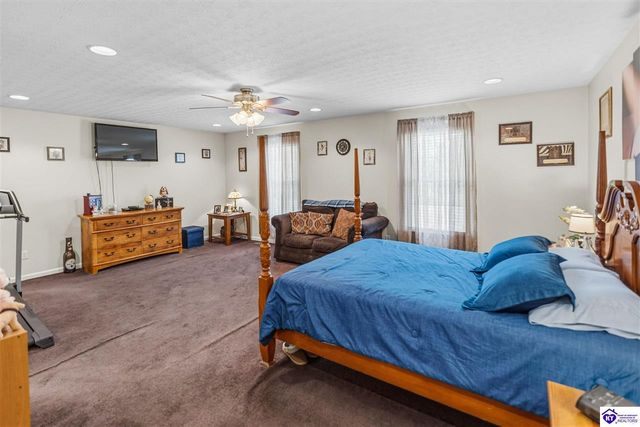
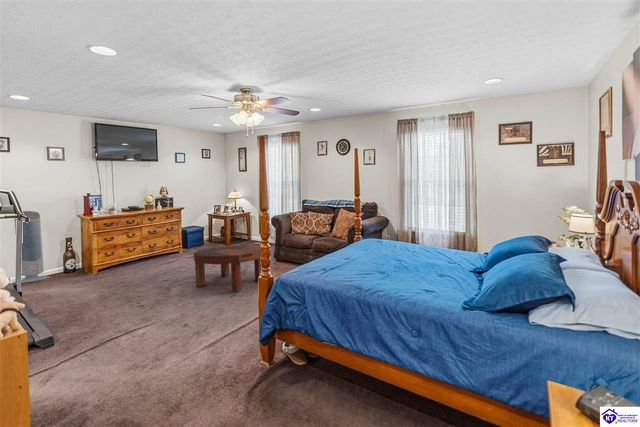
+ coffee table (231, 266)
+ air purifier (29, 245)
